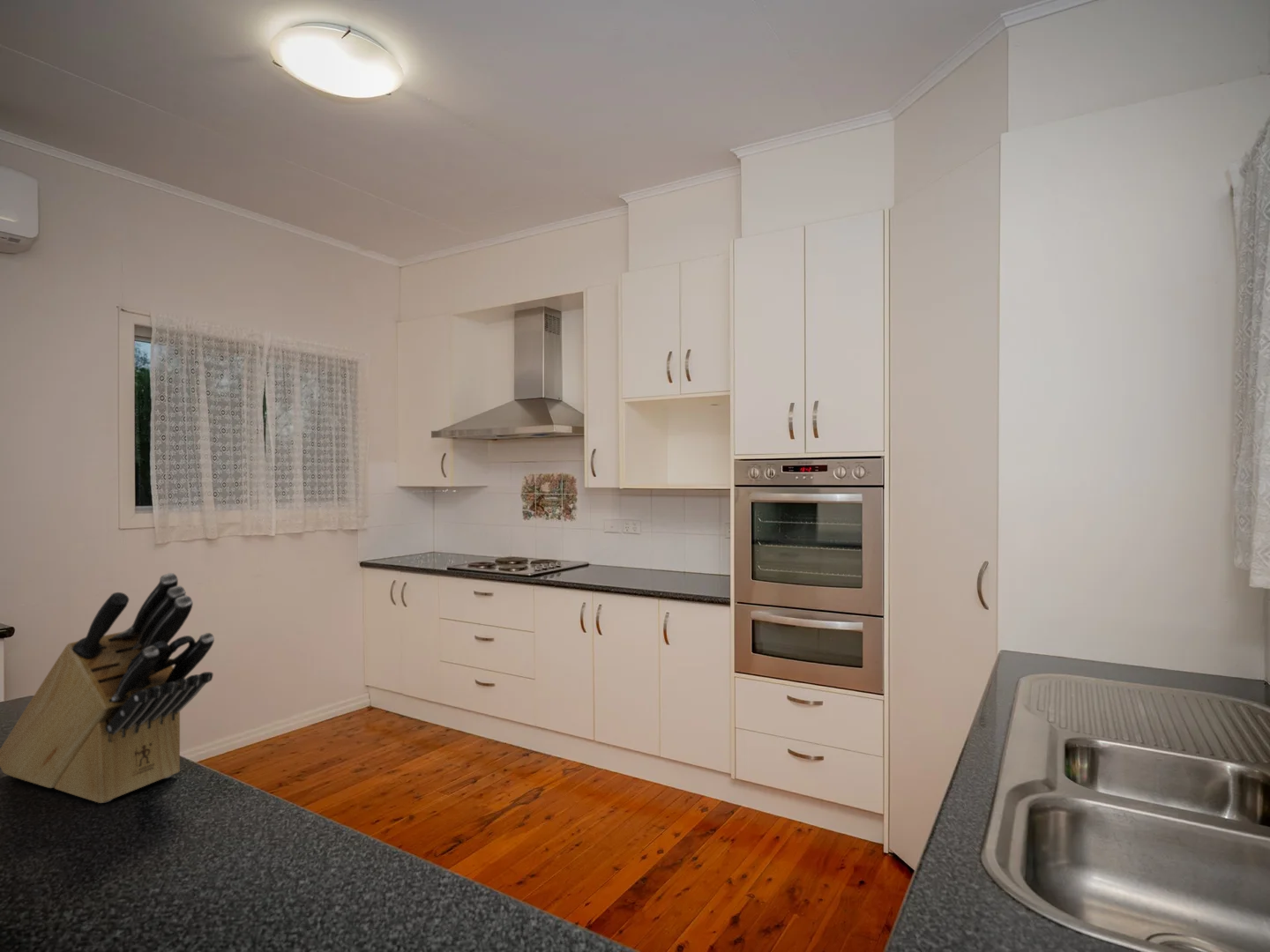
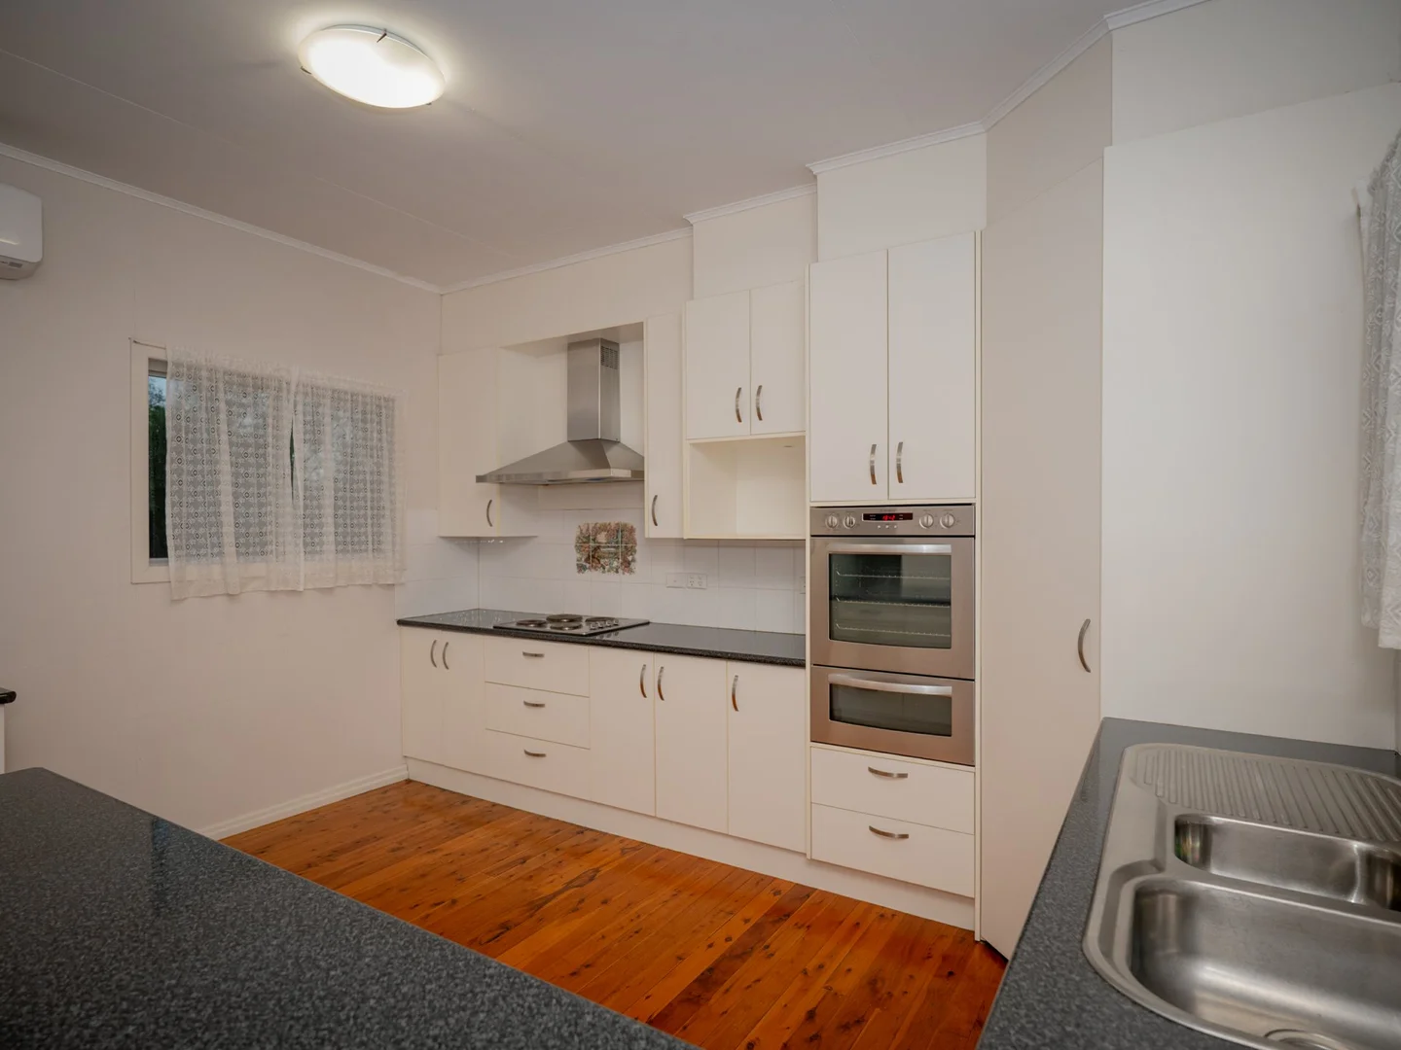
- knife block (106, 676)
